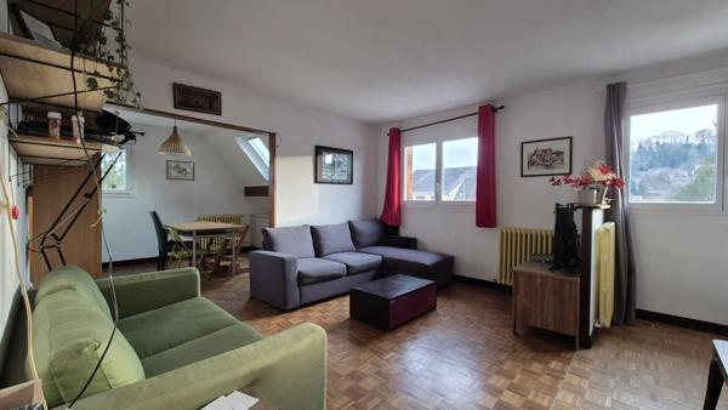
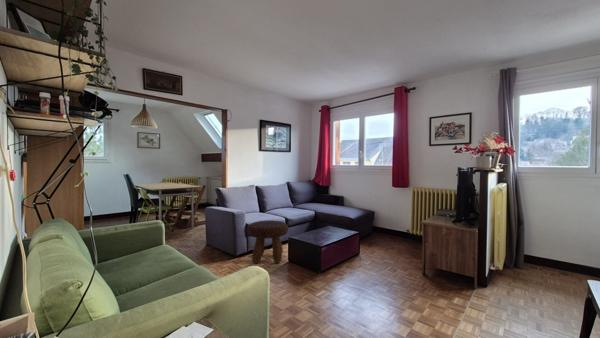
+ footstool (264, 241)
